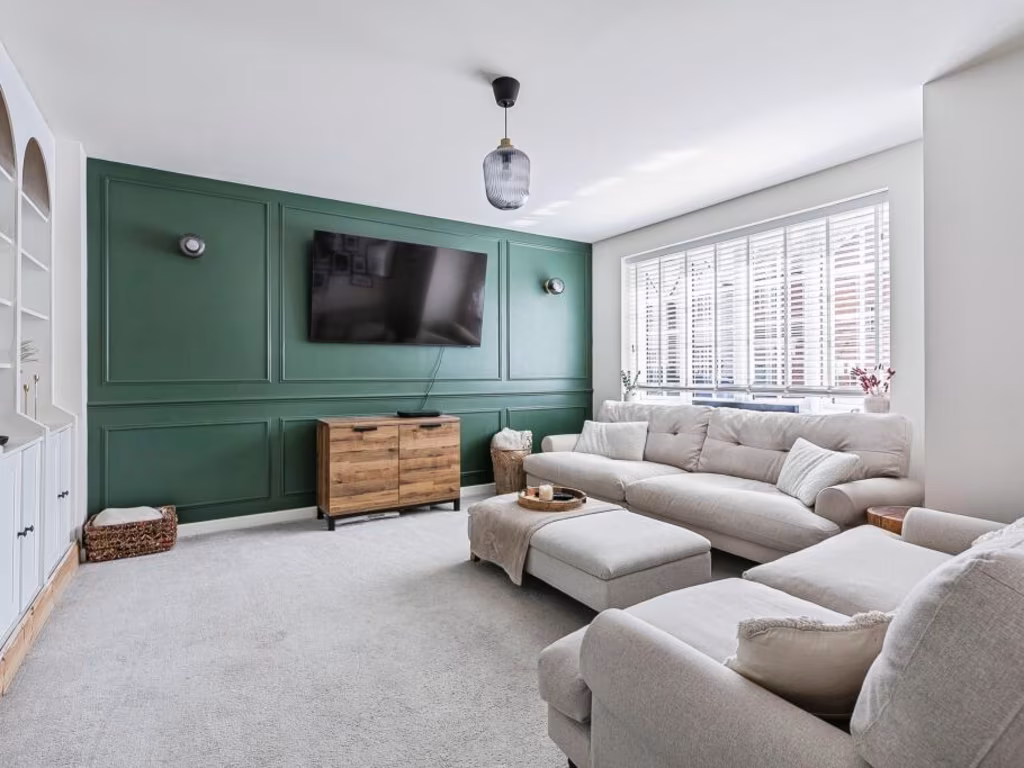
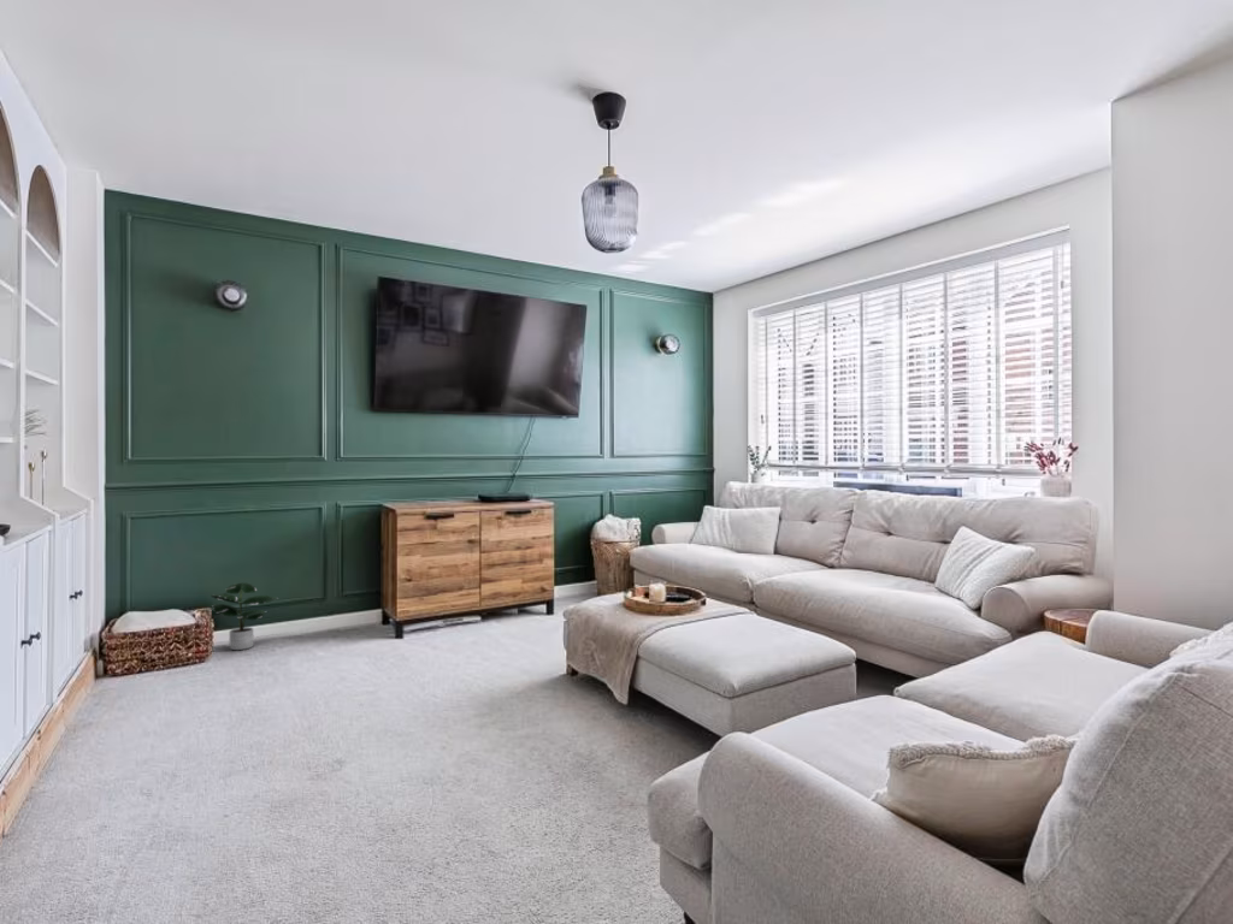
+ potted plant (244, 616)
